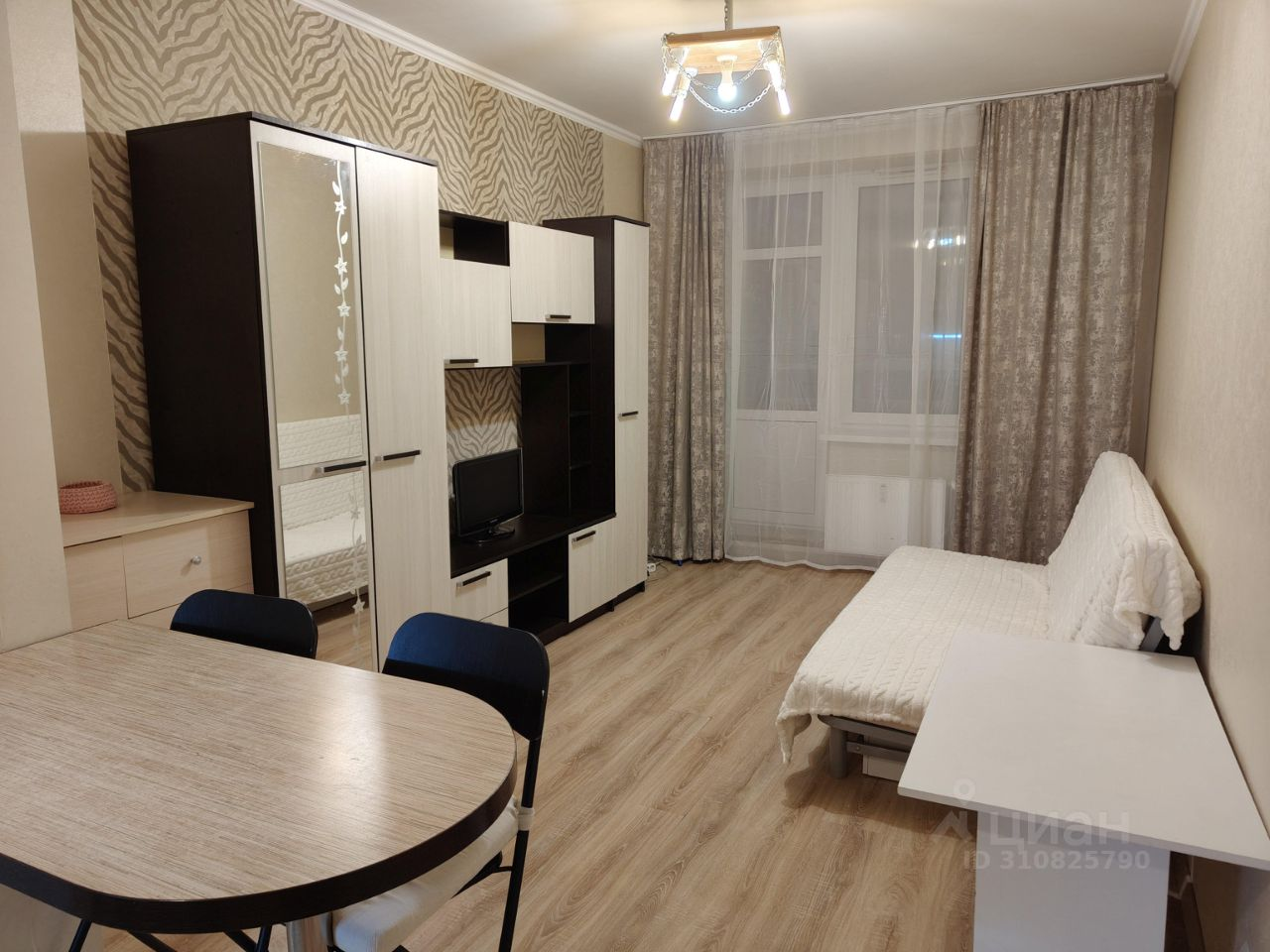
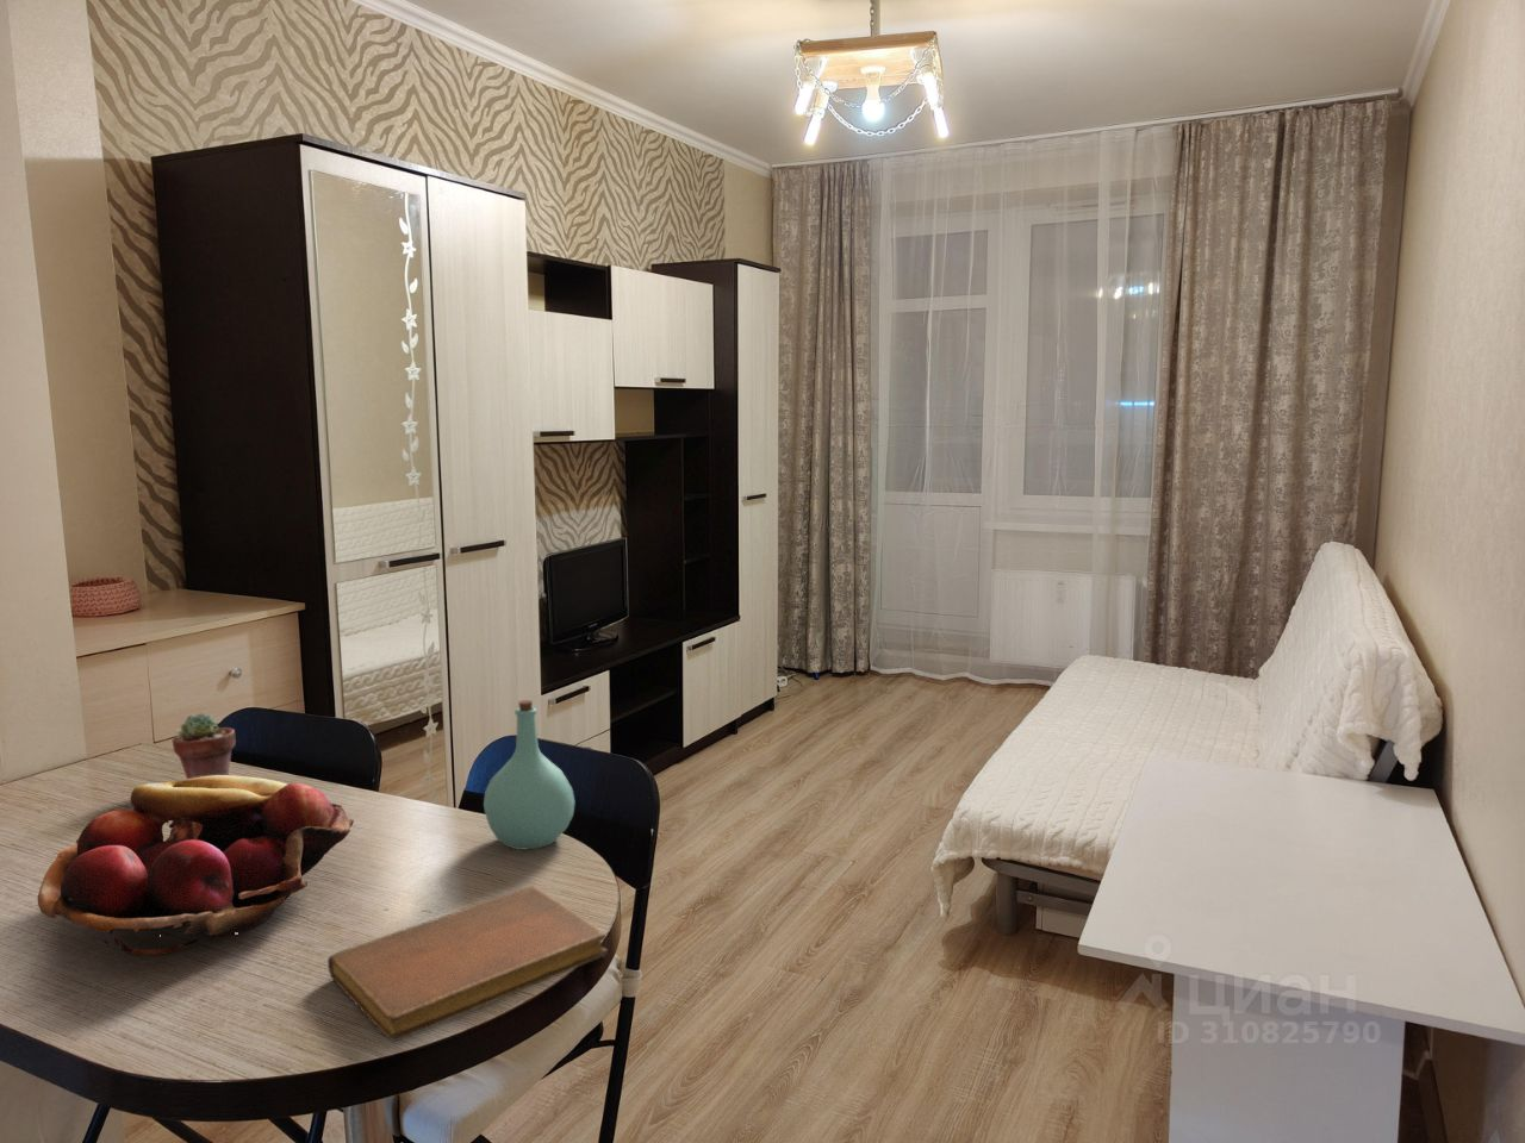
+ notebook (470, 952)
+ bottle (528, 771)
+ potted succulent (204, 749)
+ fruit basket (199, 845)
